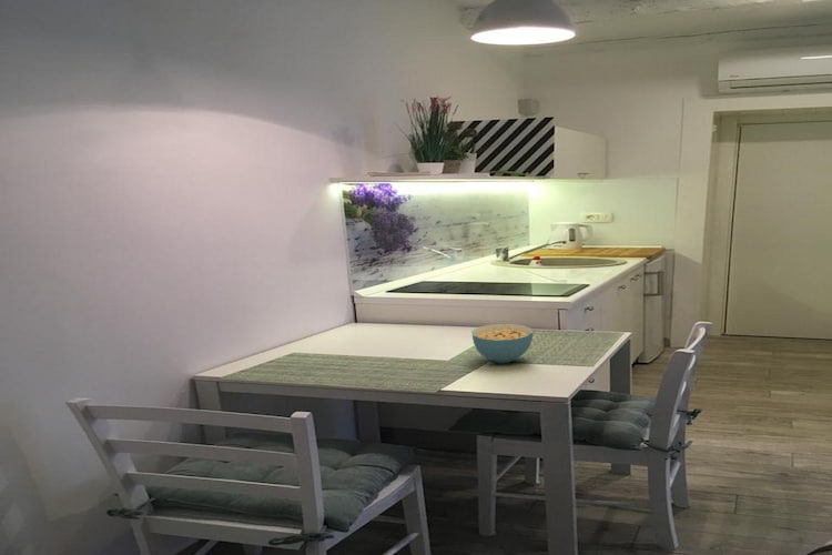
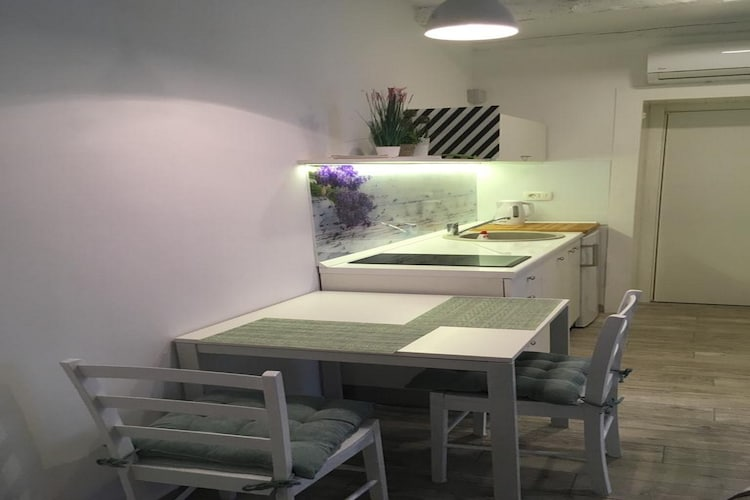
- cereal bowl (501, 345)
